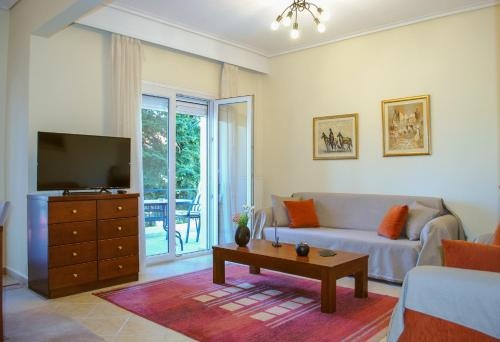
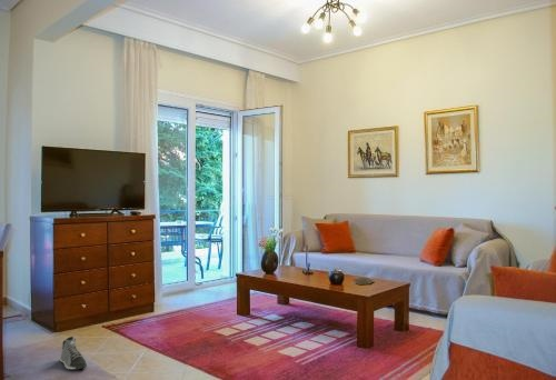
+ sneaker (71, 351)
